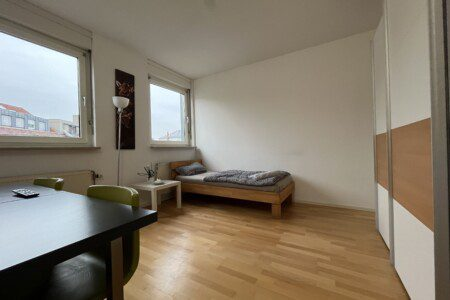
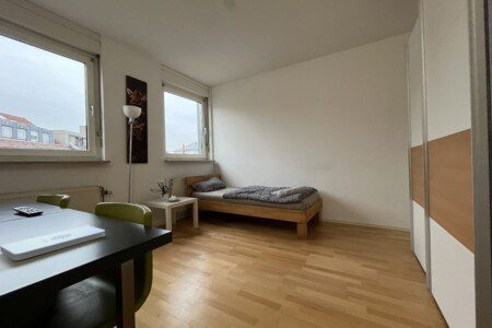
+ notepad (58, 239)
